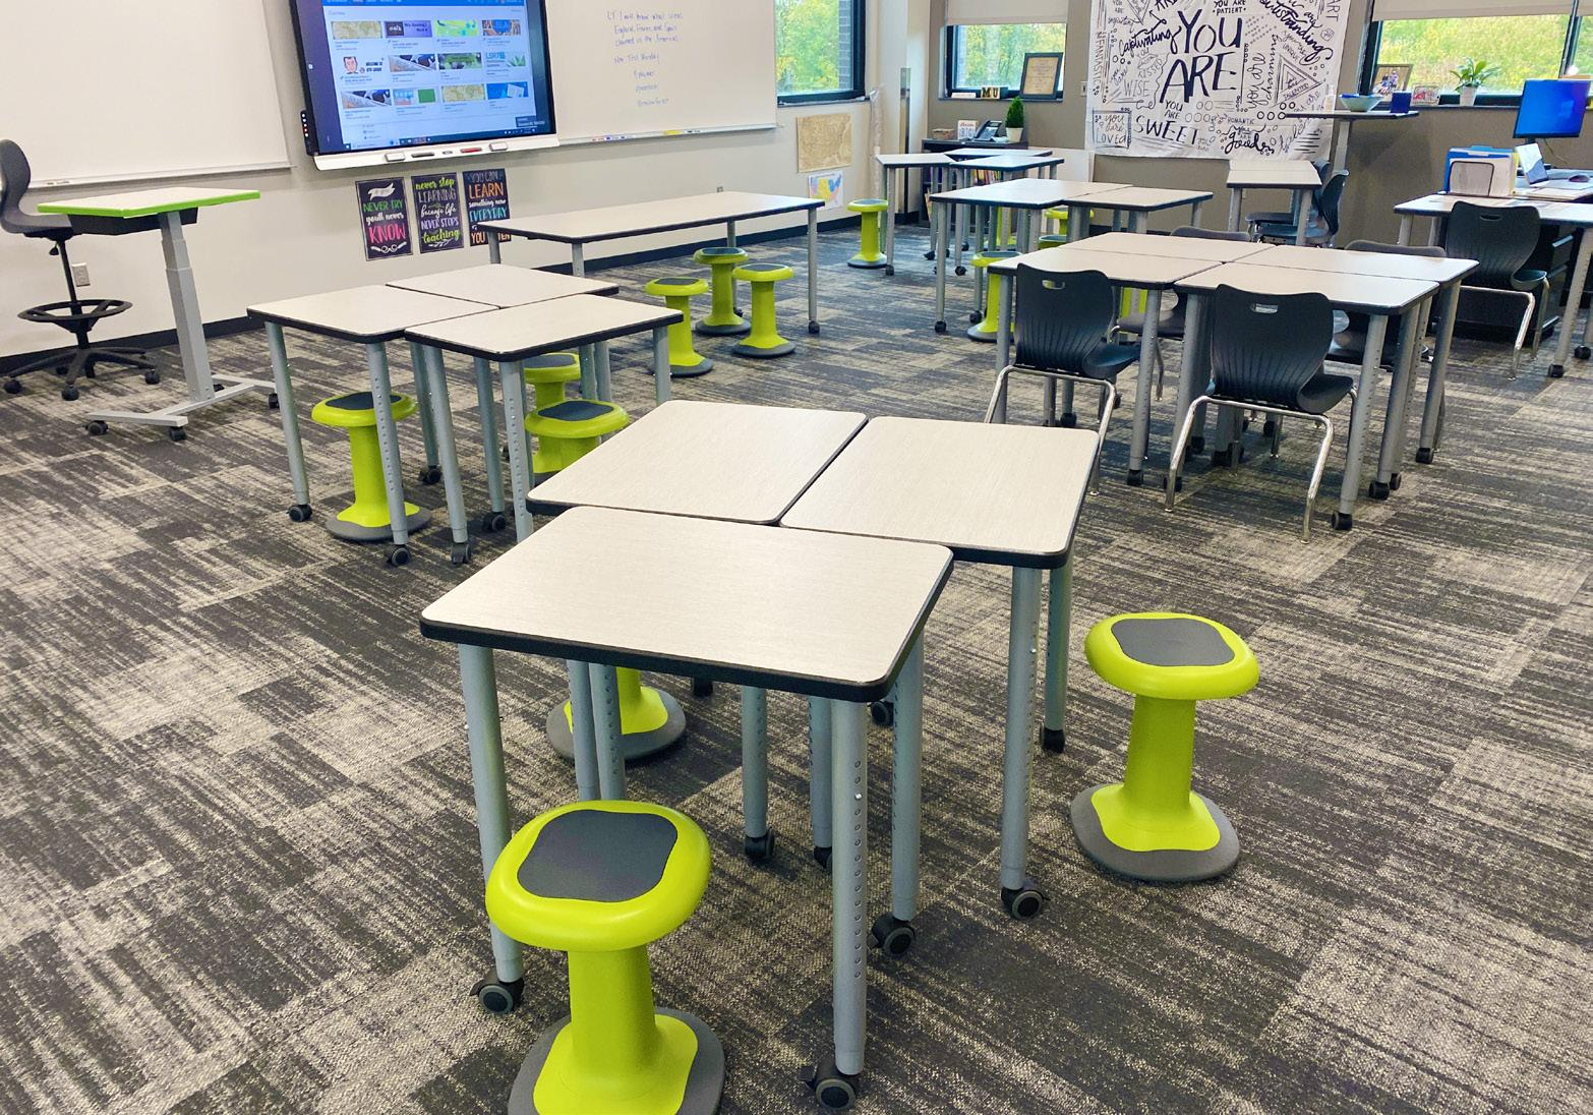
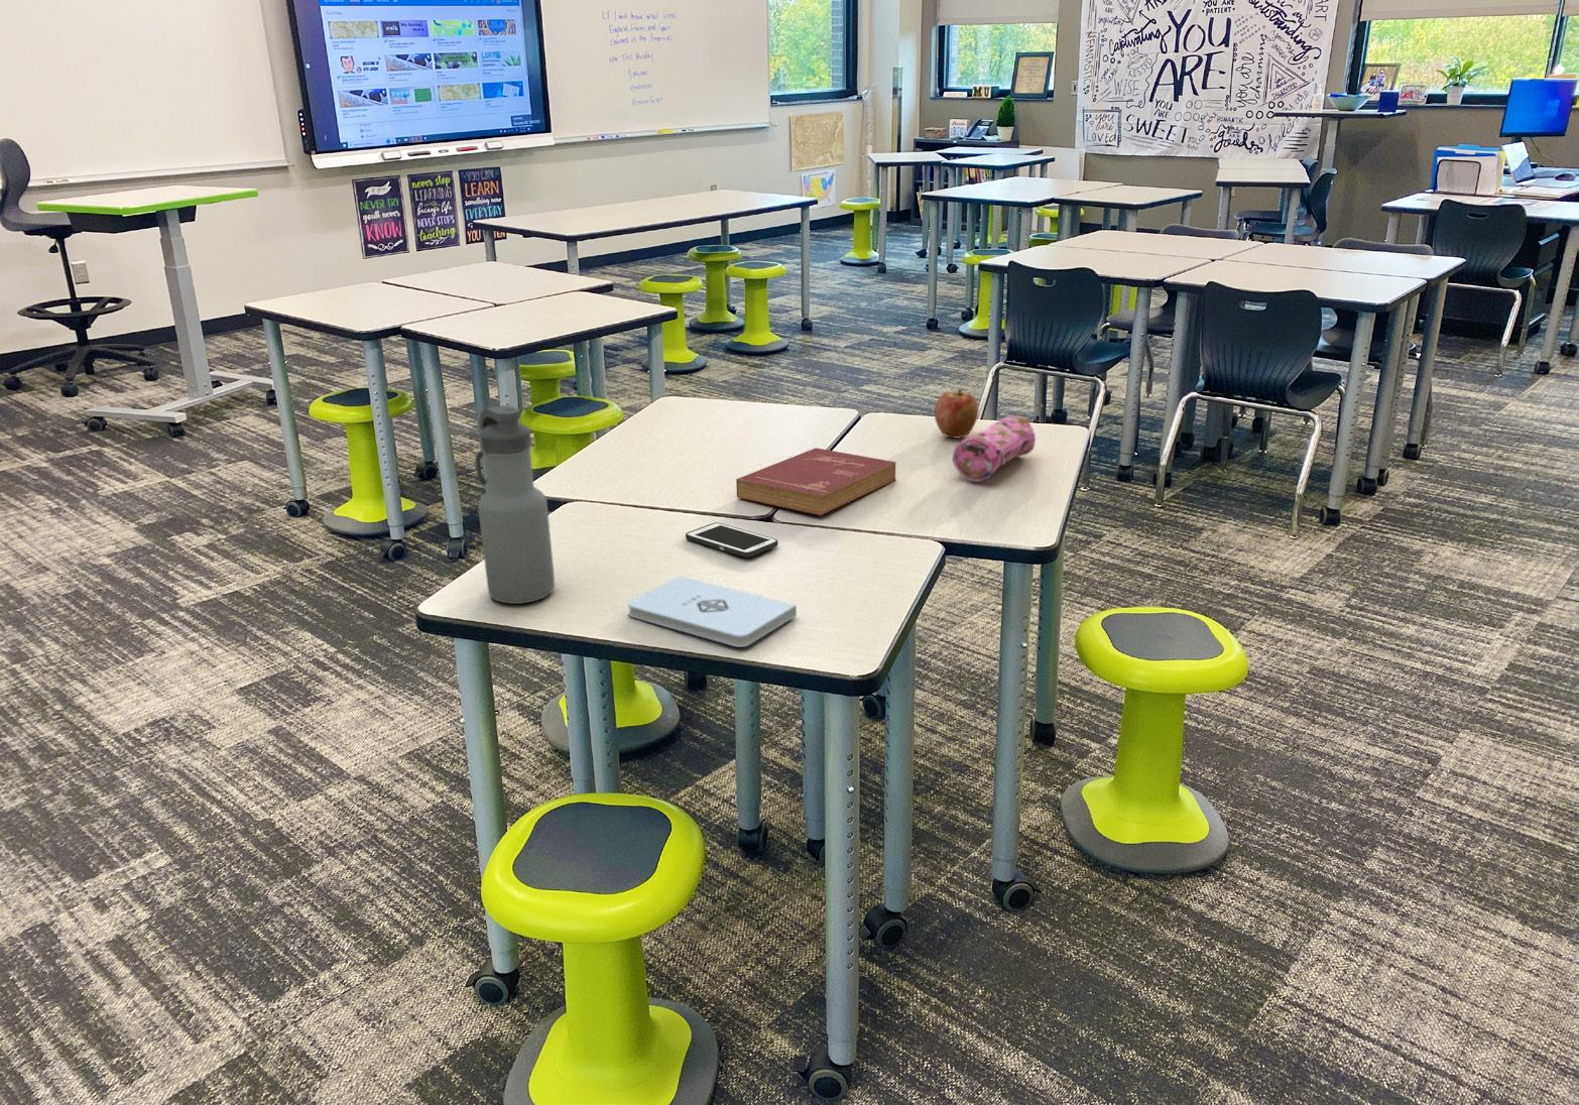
+ book (818, 479)
+ apple (956, 413)
+ cell phone (731, 540)
+ water bottle (511, 502)
+ notepad (710, 609)
+ pencil case (995, 446)
